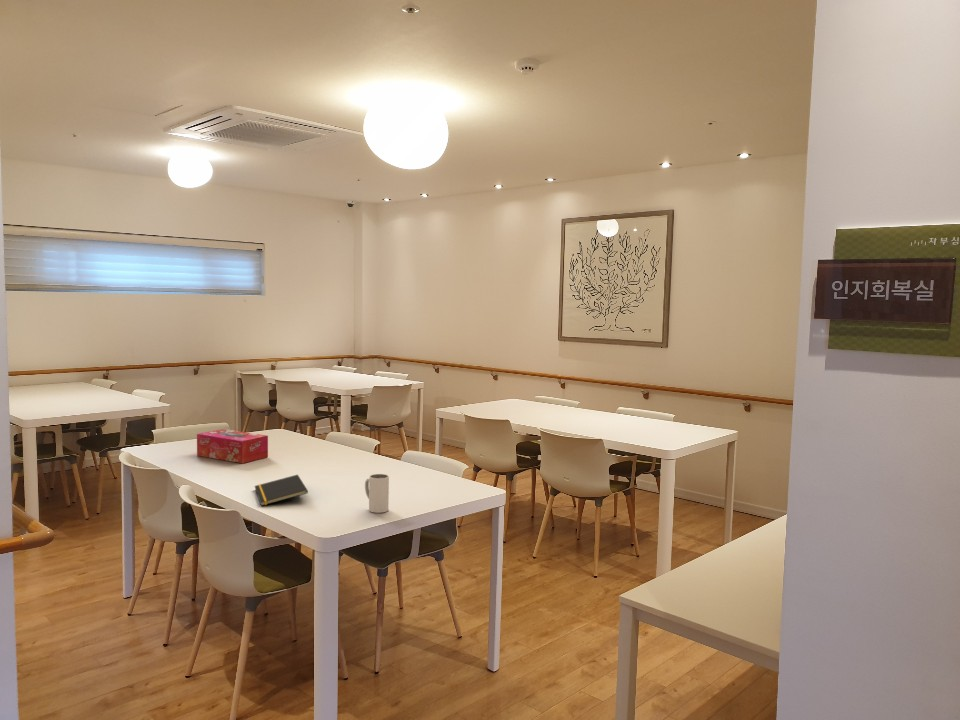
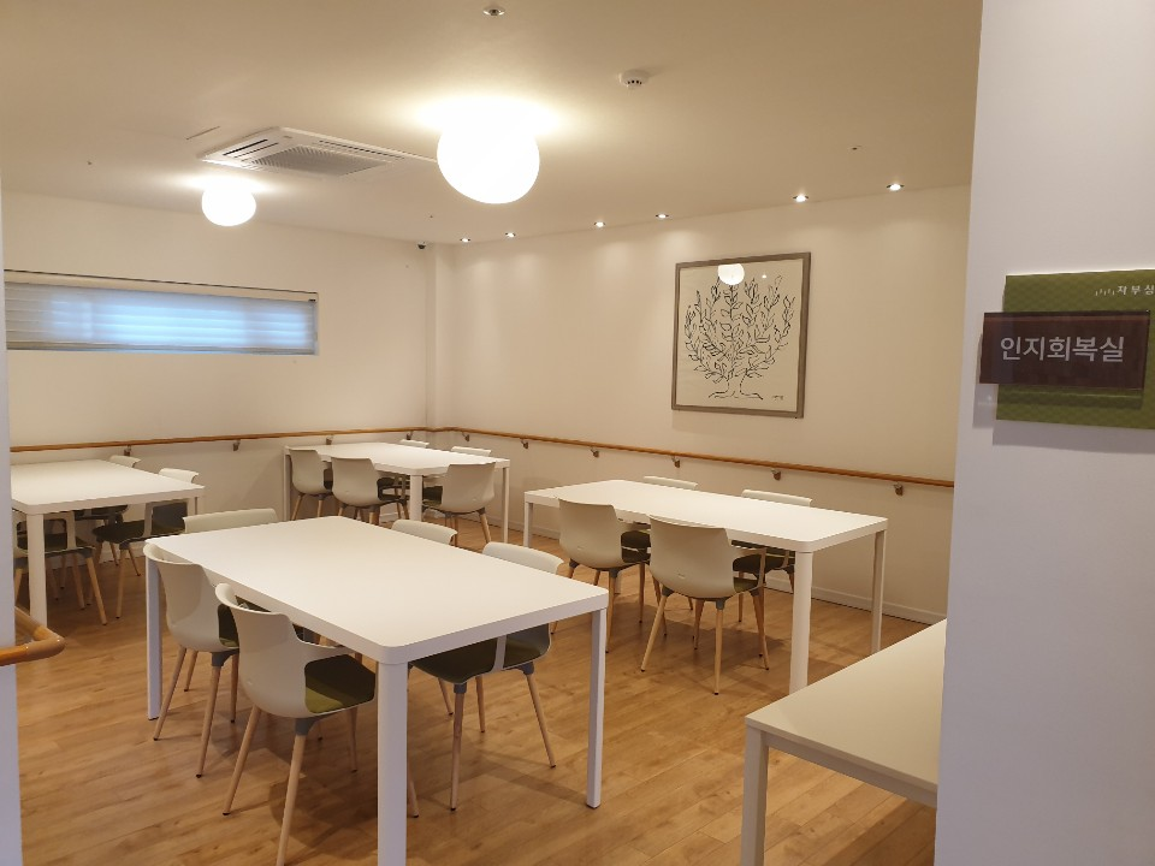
- tissue box (232, 445)
- mug (375, 492)
- notepad (280, 489)
